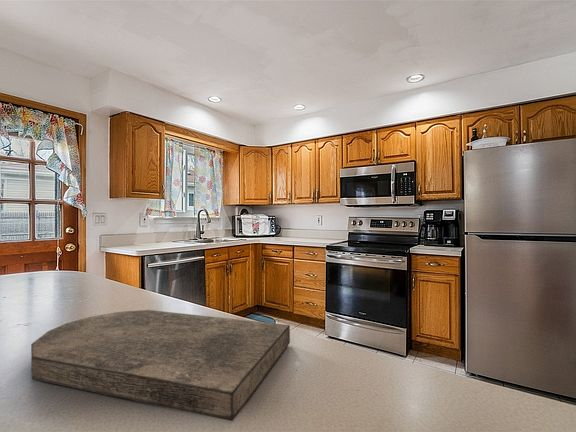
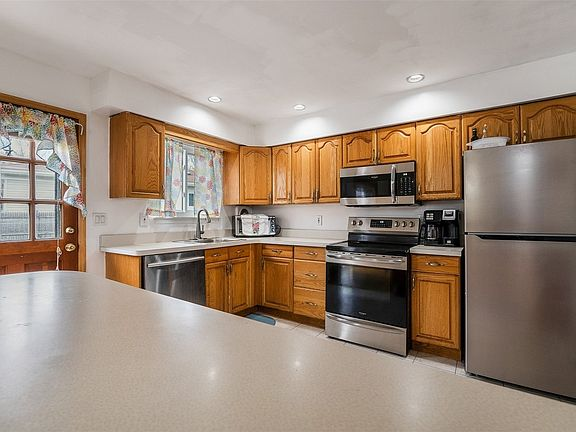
- cutting board (155, 345)
